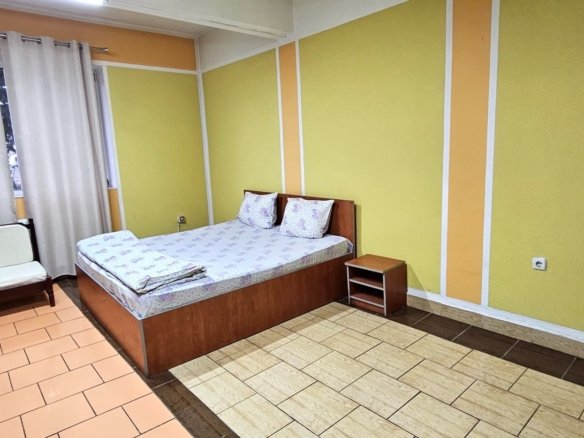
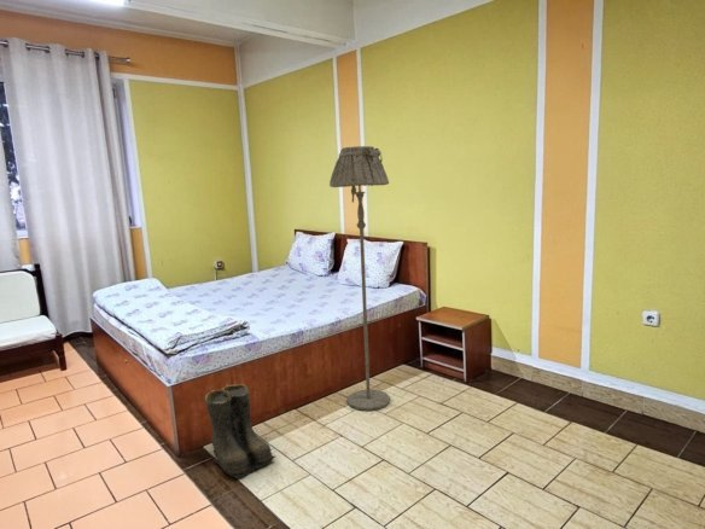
+ boots (237, 426)
+ floor lamp (362, 279)
